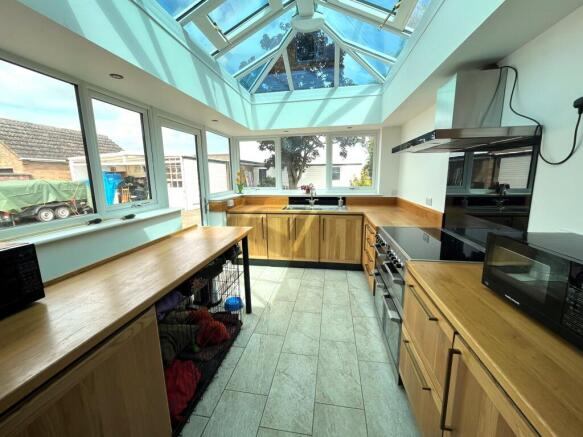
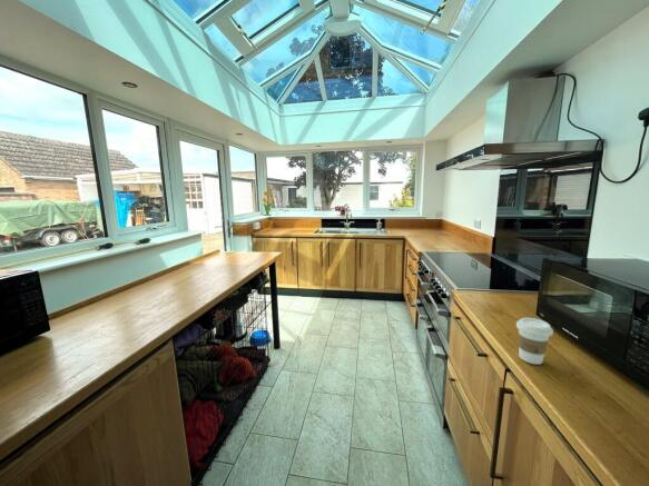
+ coffee cup (532, 340)
